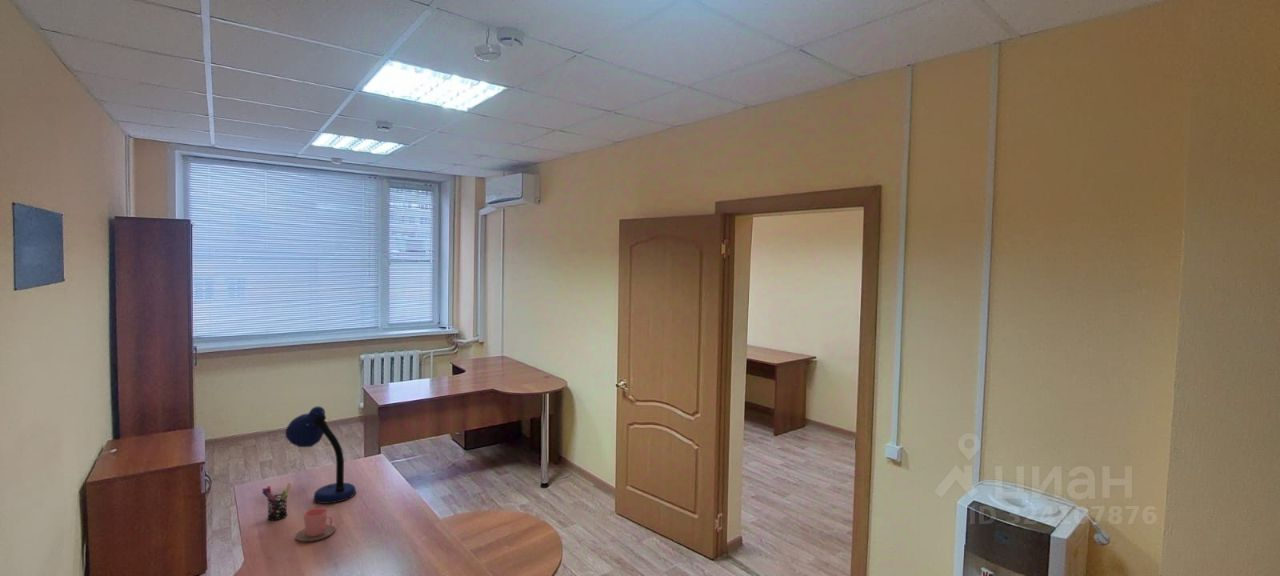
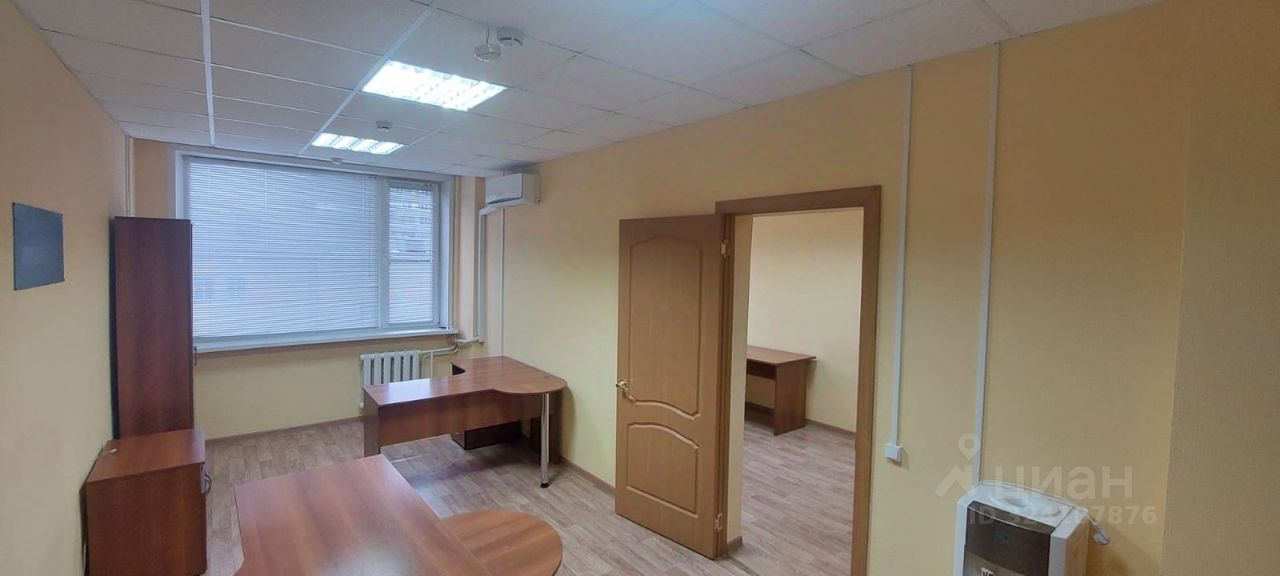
- cup (315, 522)
- desk lamp (316, 443)
- pen holder (277, 500)
